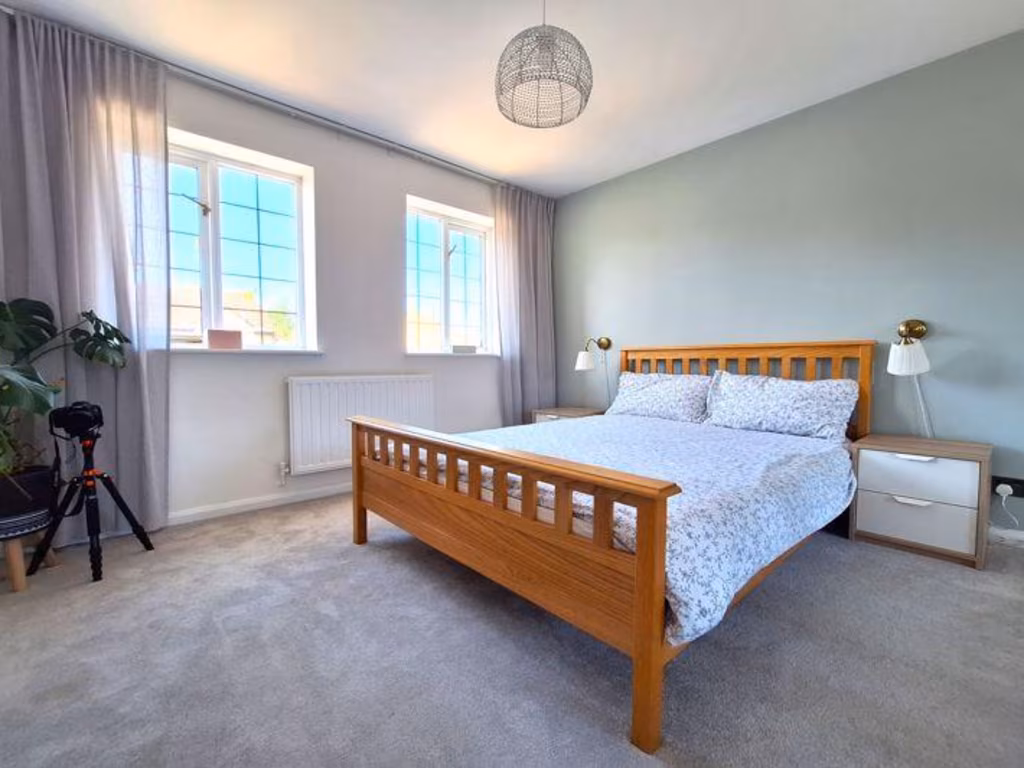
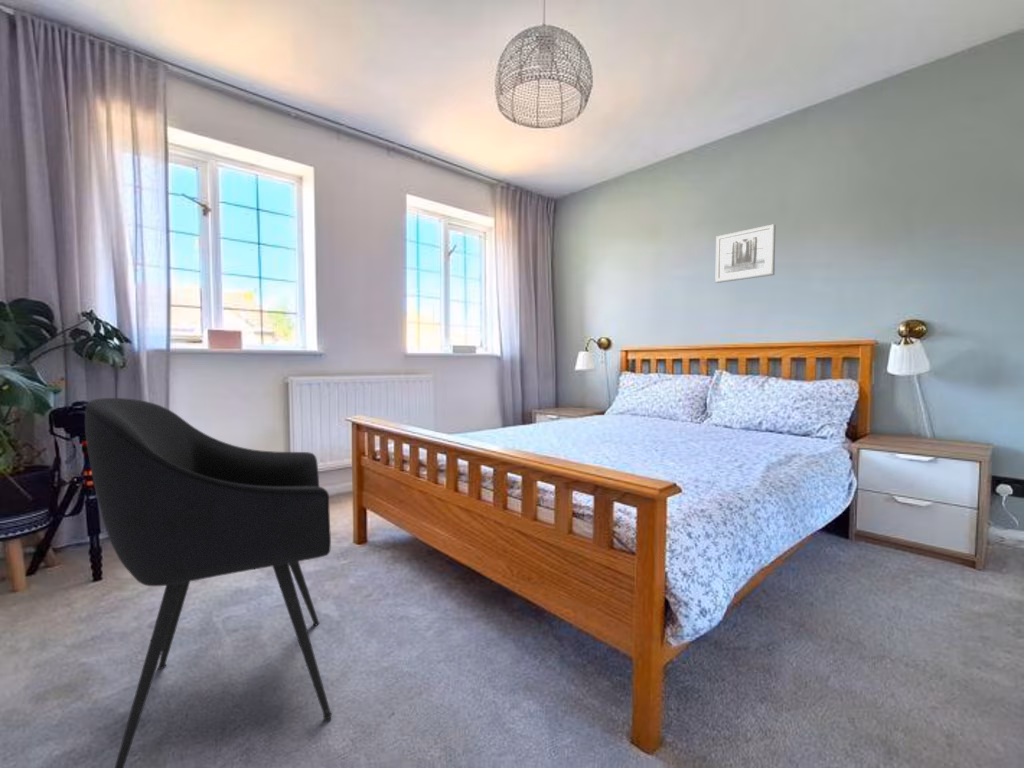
+ armchair (236, 540)
+ wall art (744, 255)
